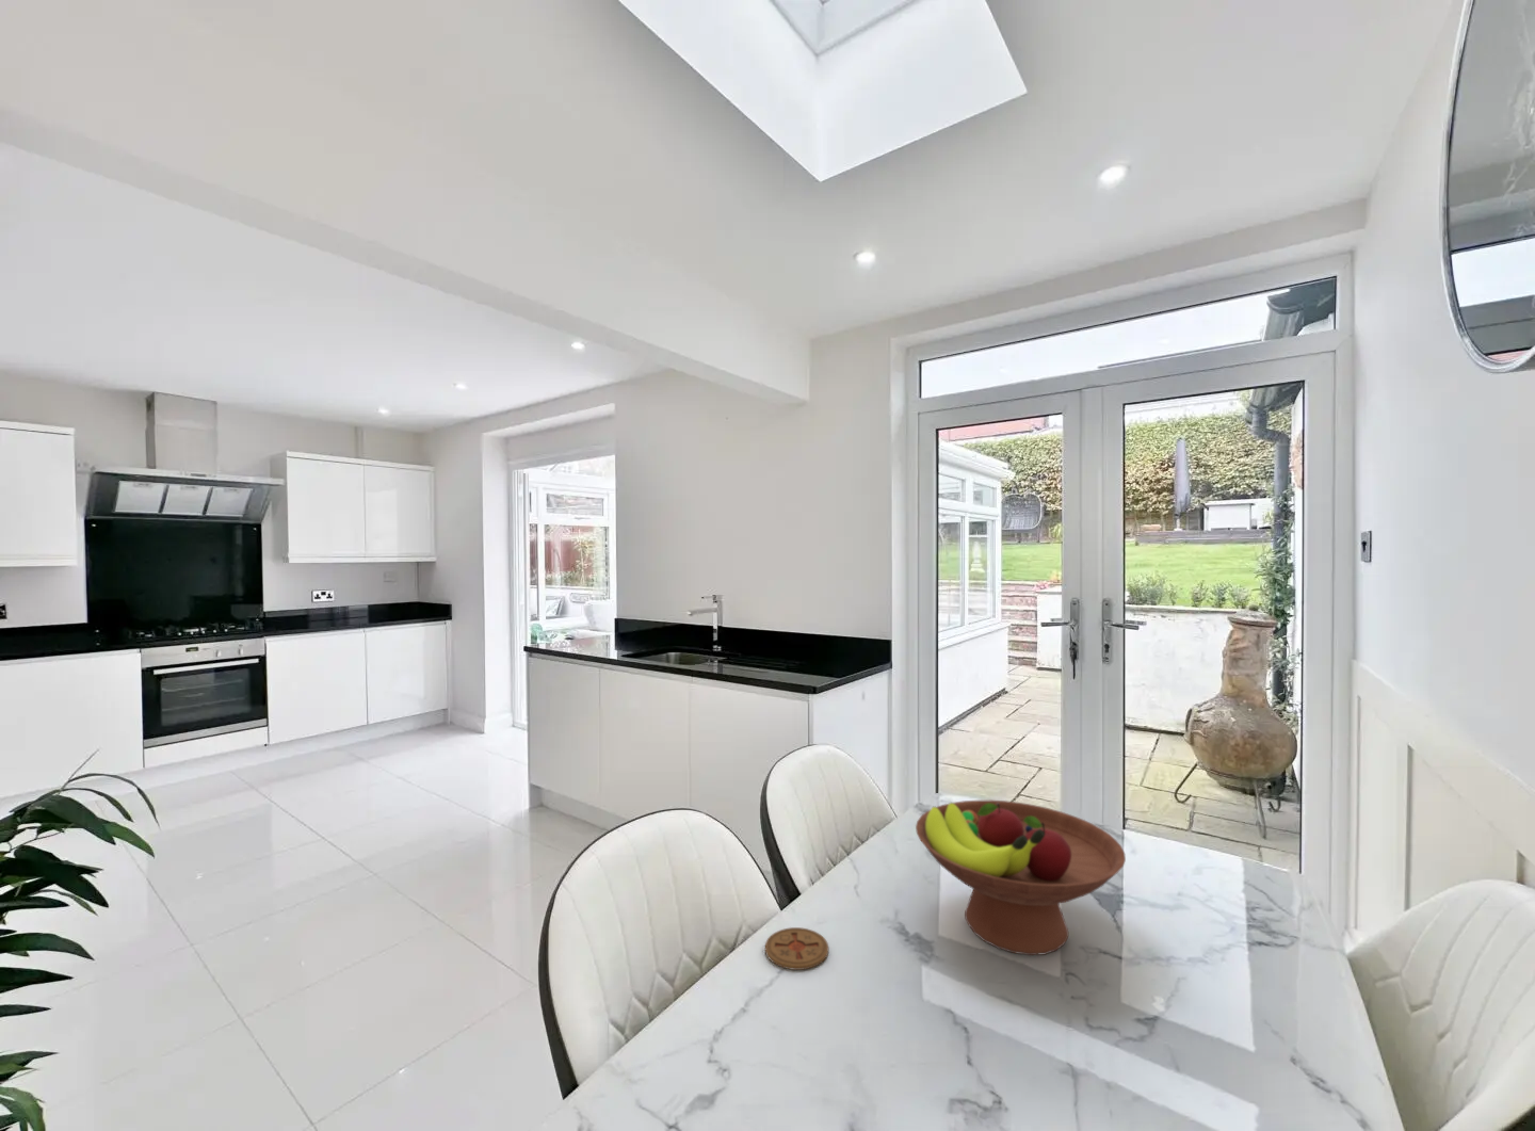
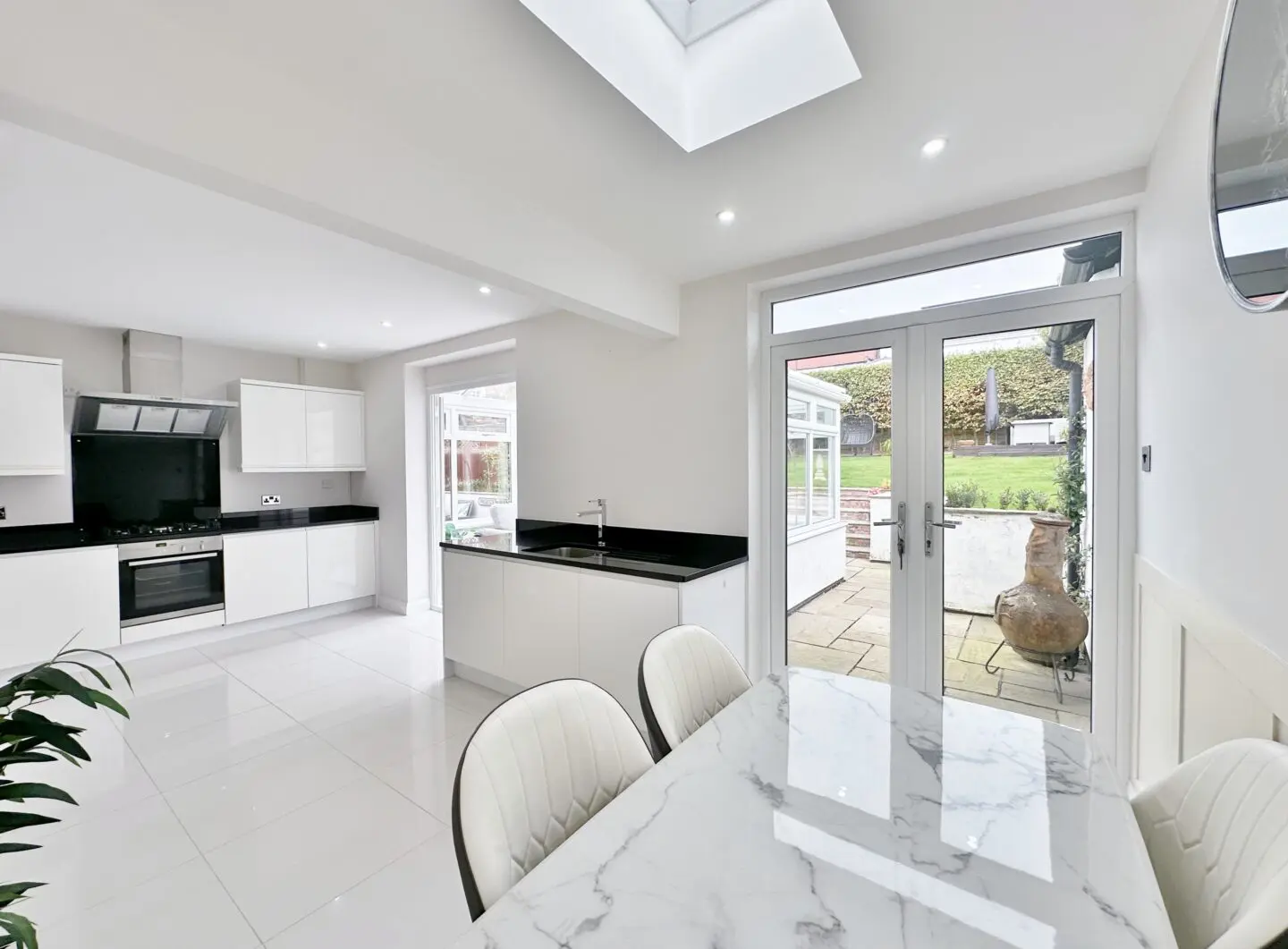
- fruit bowl (1015, 863)
- coaster (796, 947)
